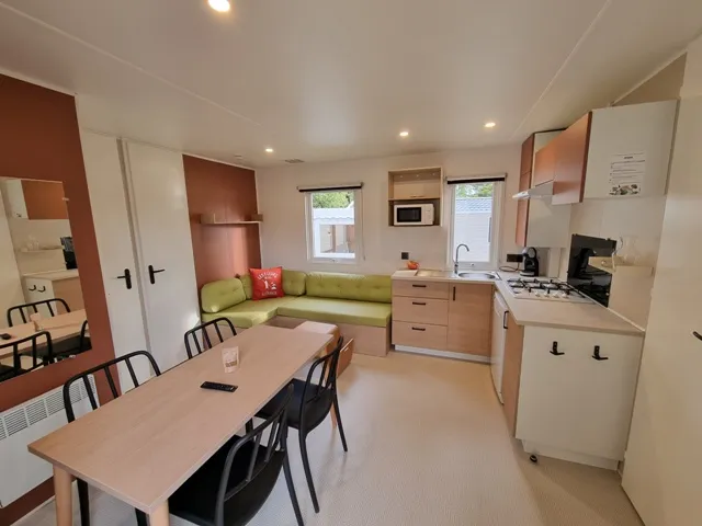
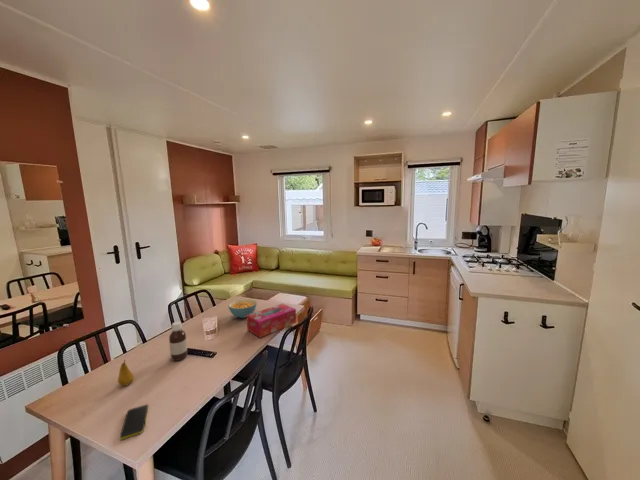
+ cereal bowl (243, 310)
+ fruit (125, 372)
+ smartphone (135, 420)
+ tissue box (272, 319)
+ bottle (177, 340)
